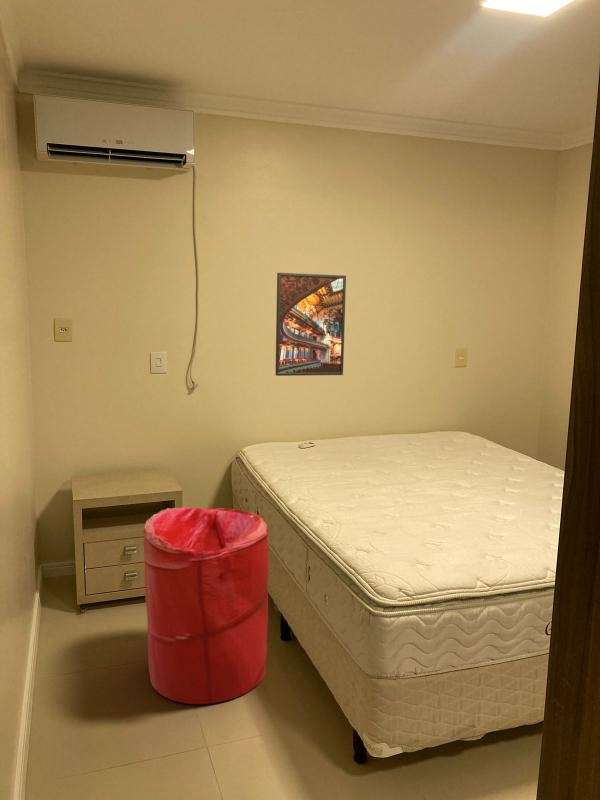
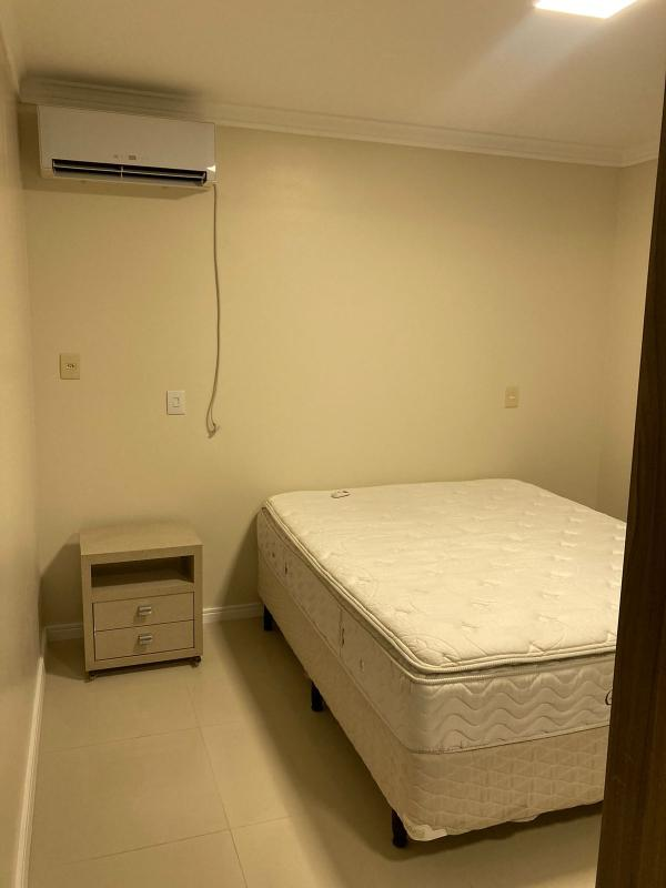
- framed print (310, 325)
- laundry hamper (206, 597)
